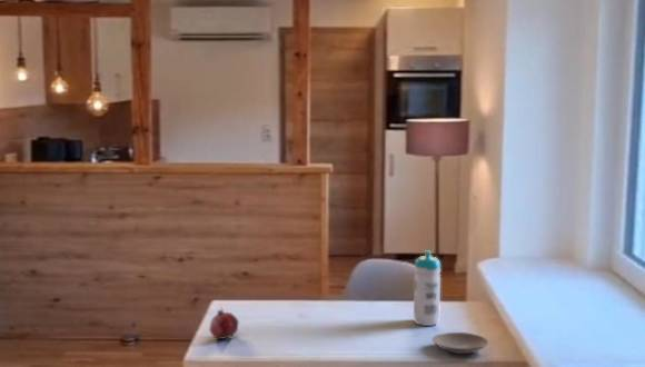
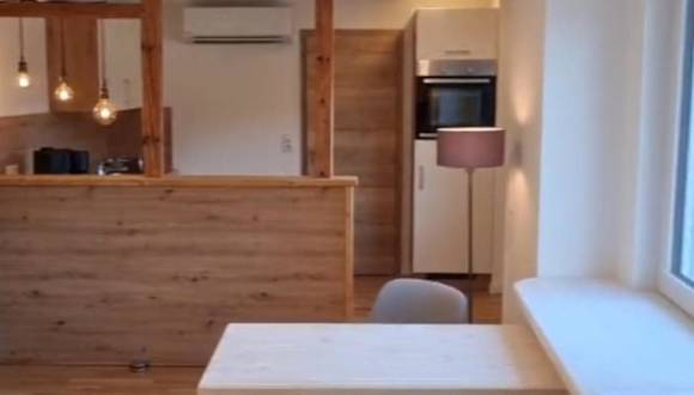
- water bottle (427, 287)
- plate (459, 344)
- fruit (224, 323)
